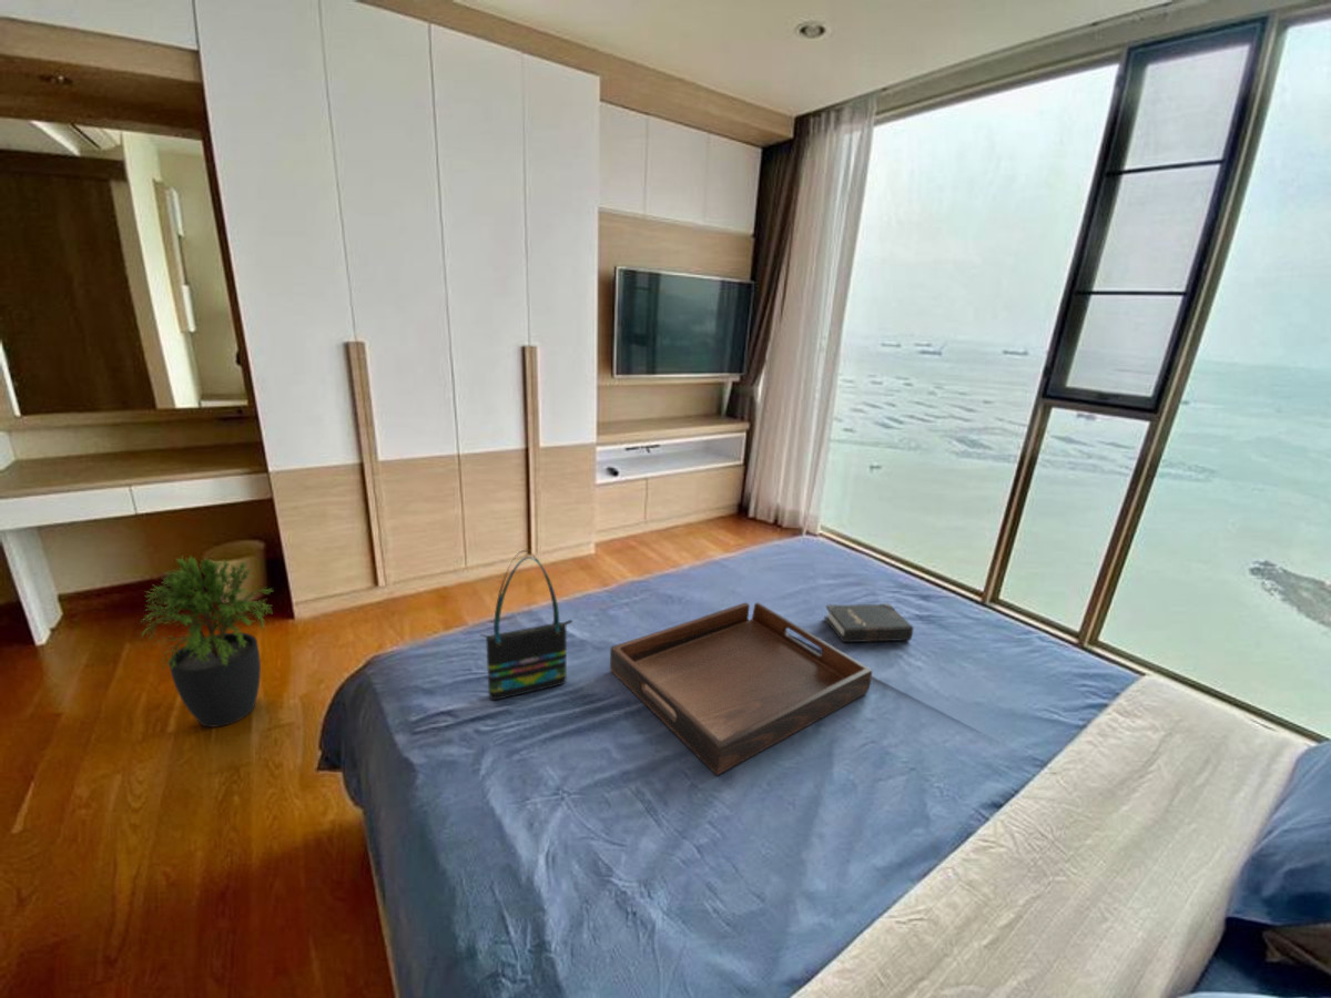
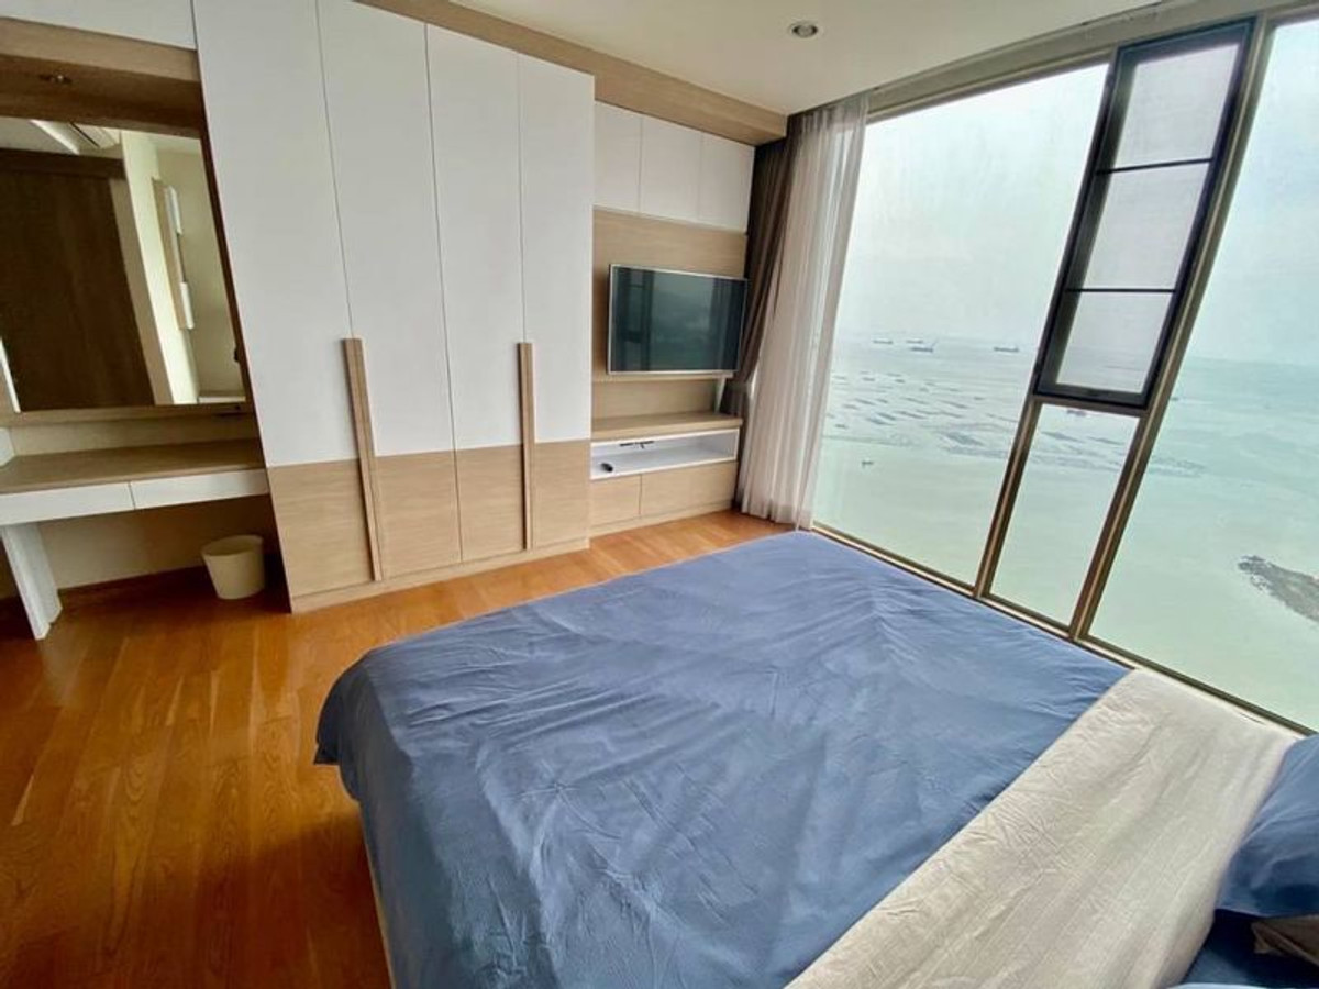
- potted plant (220, 637)
- serving tray (739, 669)
- hardback book (867, 622)
- tote bag (528, 628)
